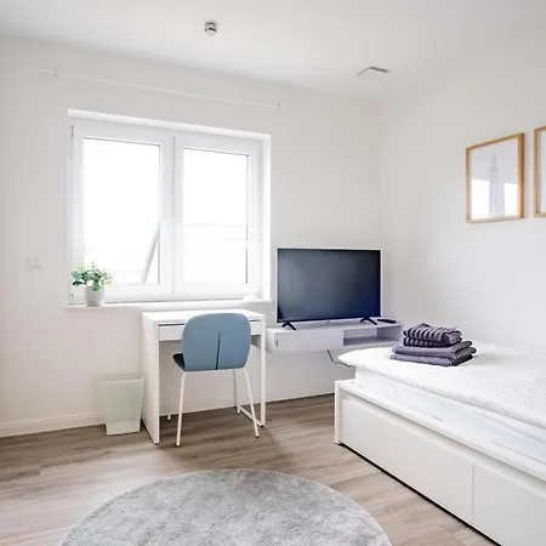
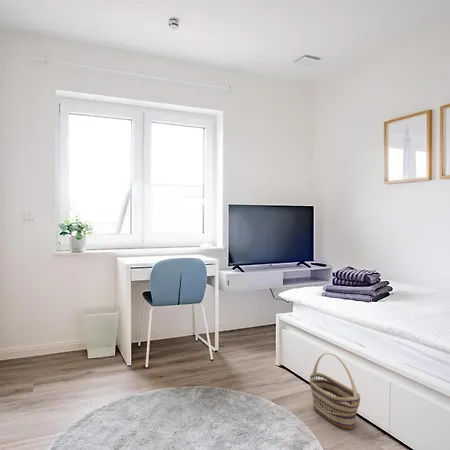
+ basket (333, 385)
